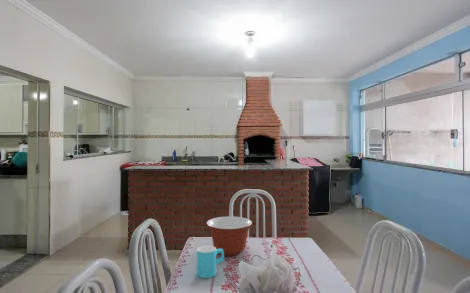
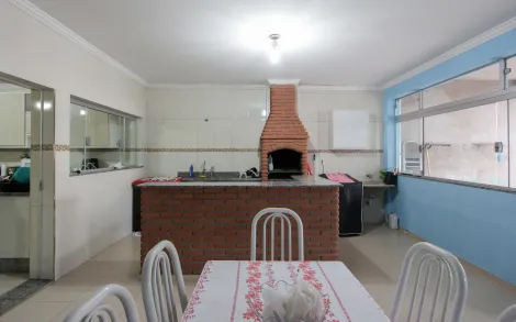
- mixing bowl (229, 236)
- cup (210, 261)
